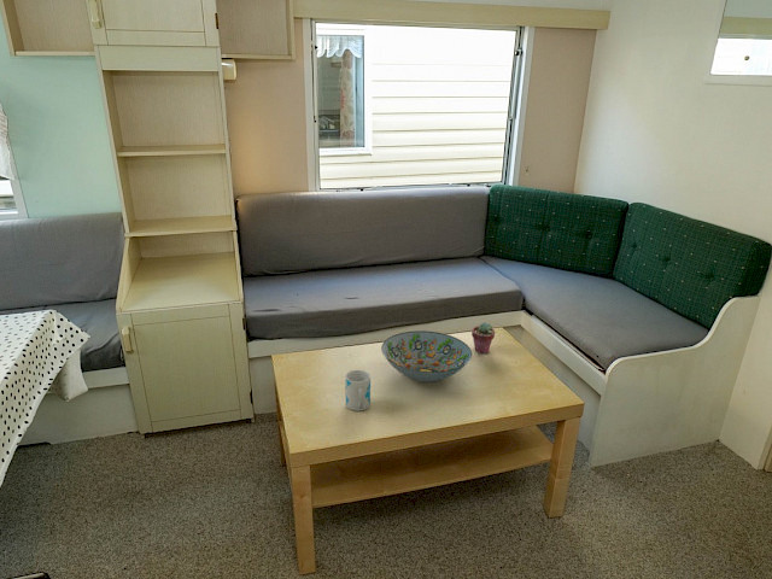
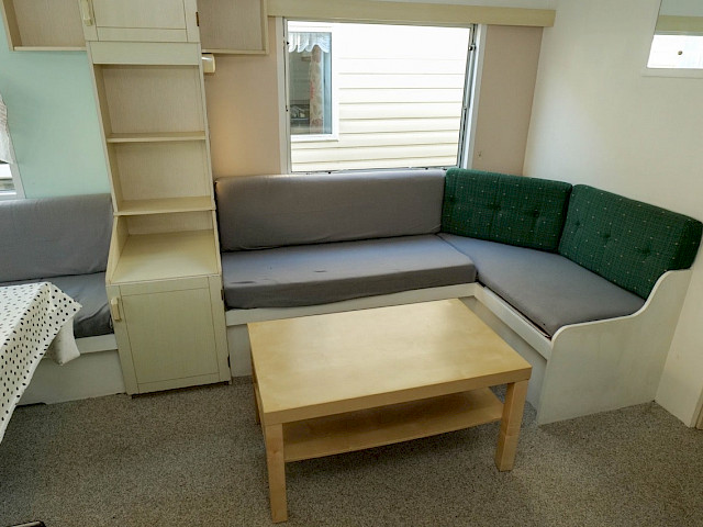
- potted succulent (482, 335)
- mug (358, 393)
- decorative bowl (426, 362)
